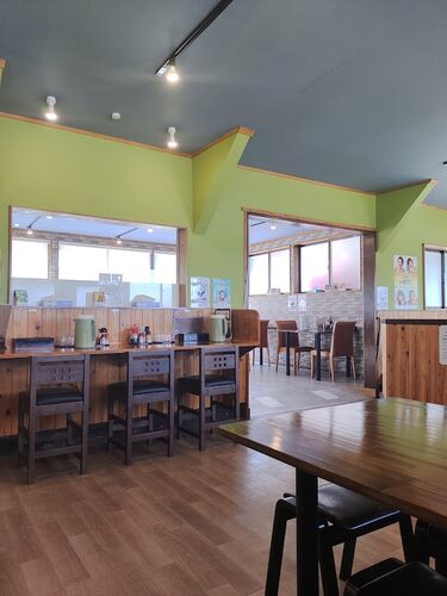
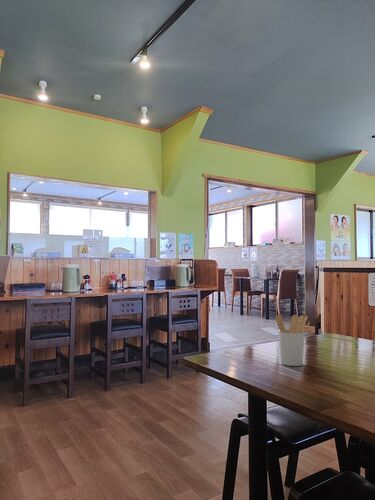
+ utensil holder (294, 338)
